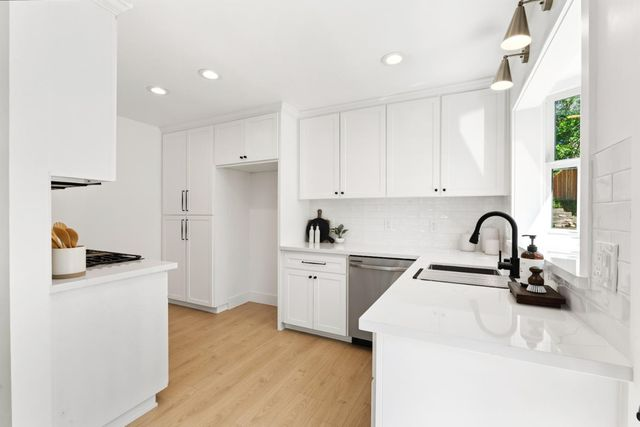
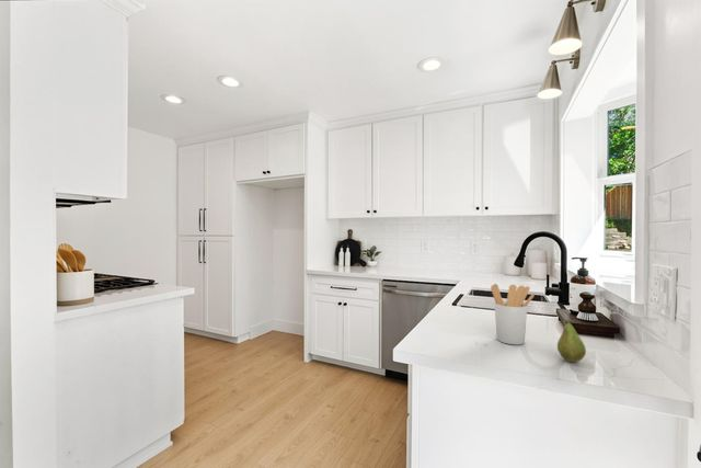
+ utensil holder (513, 311)
+ fruit (571, 339)
